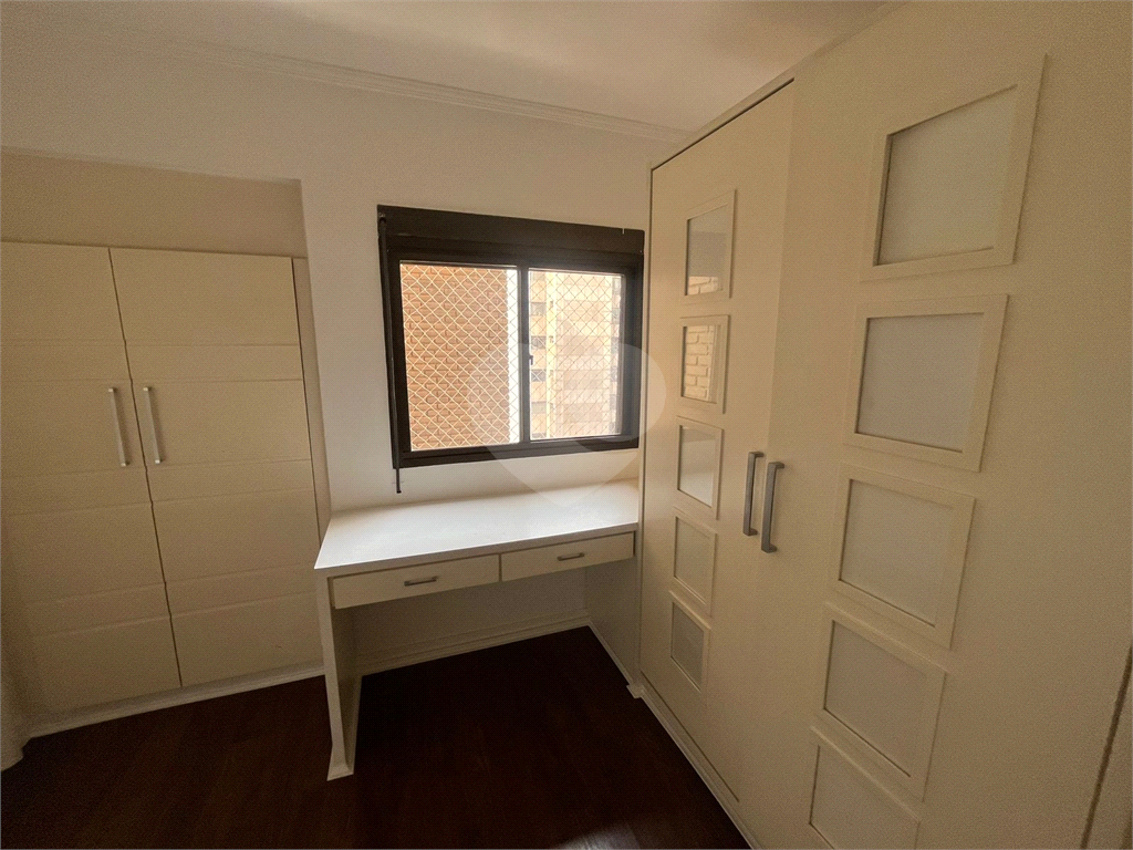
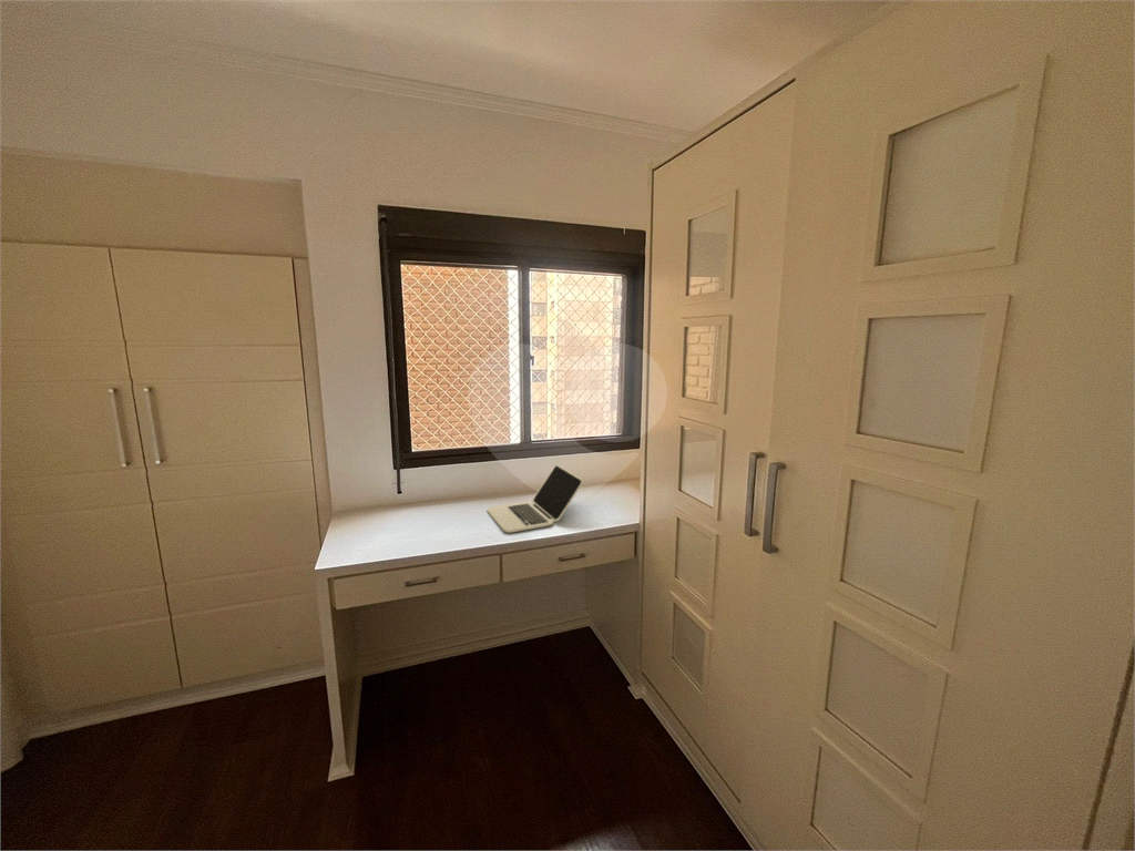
+ laptop (534, 495)
